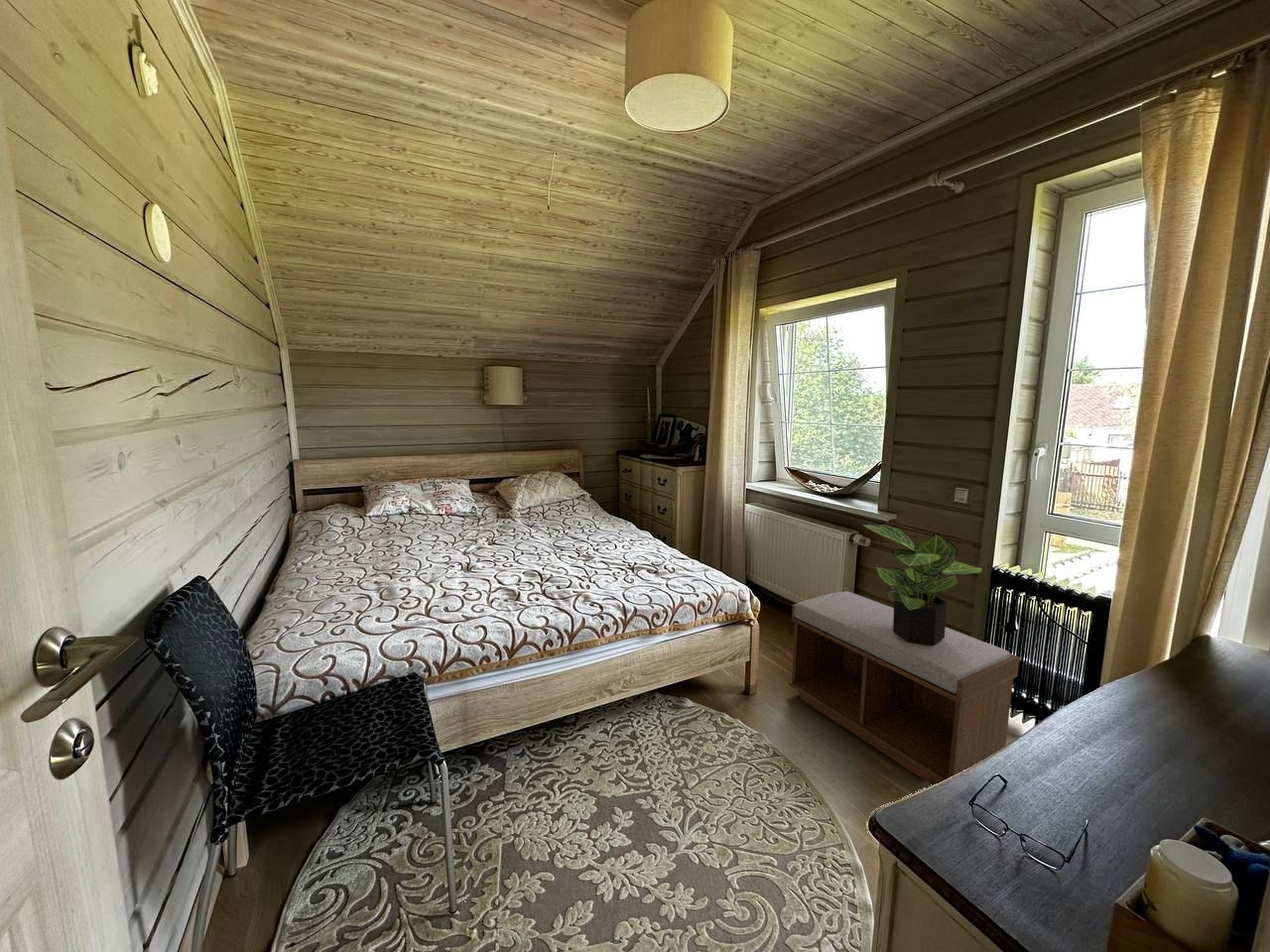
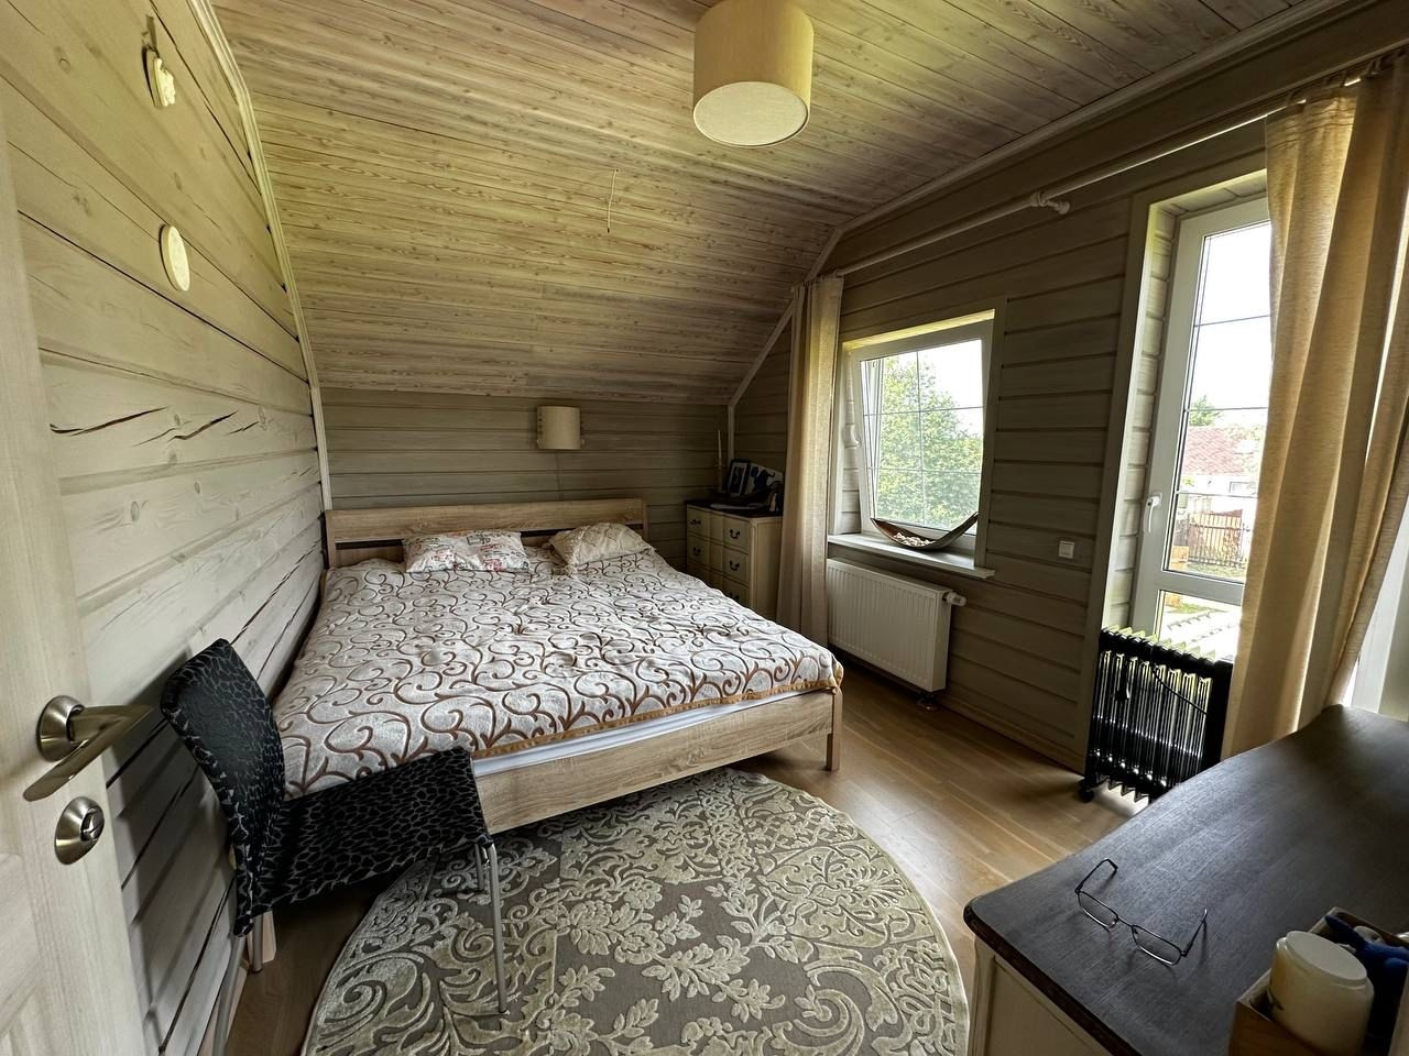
- bench (888, 675)
- potted plant (918, 580)
